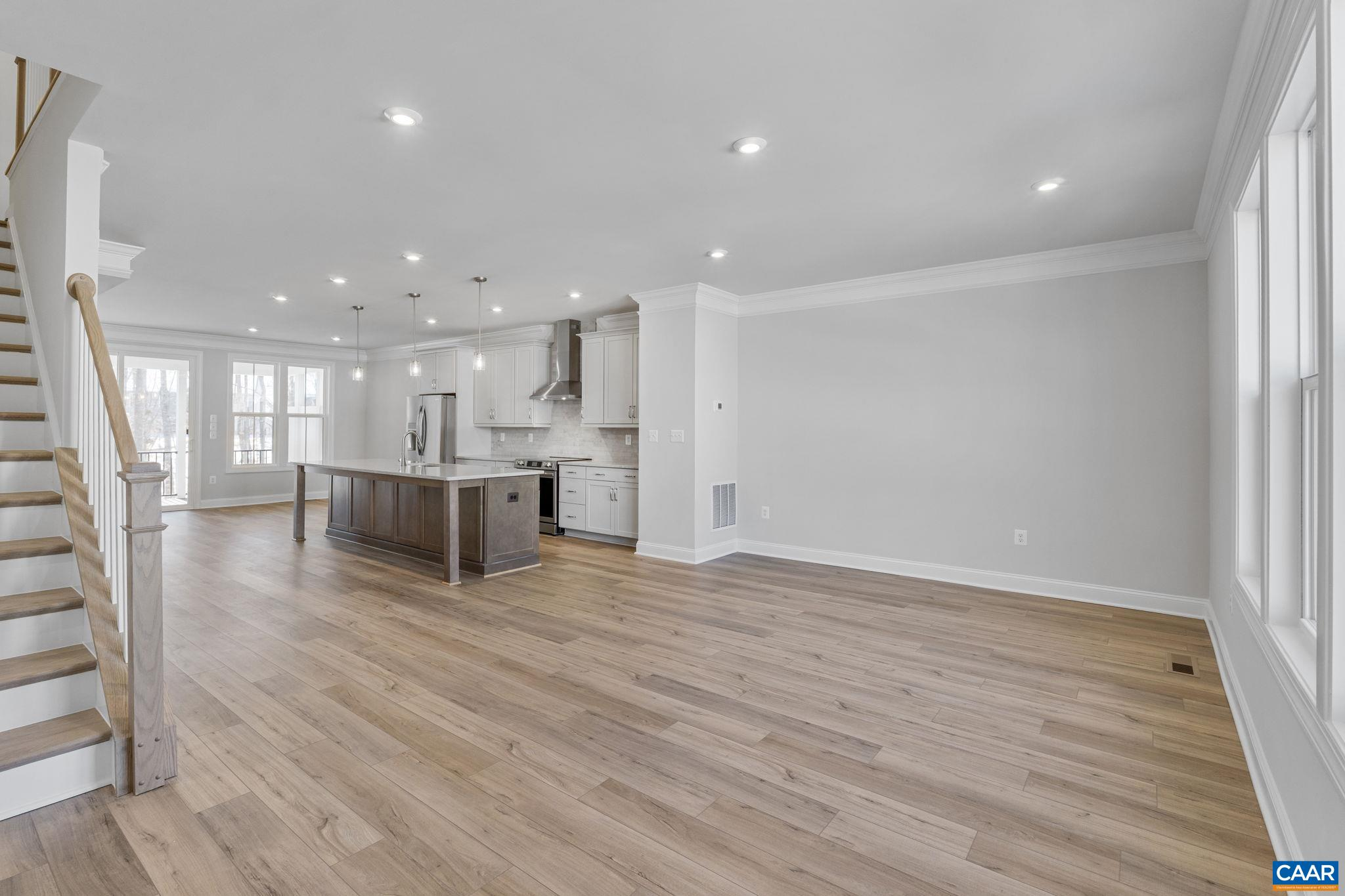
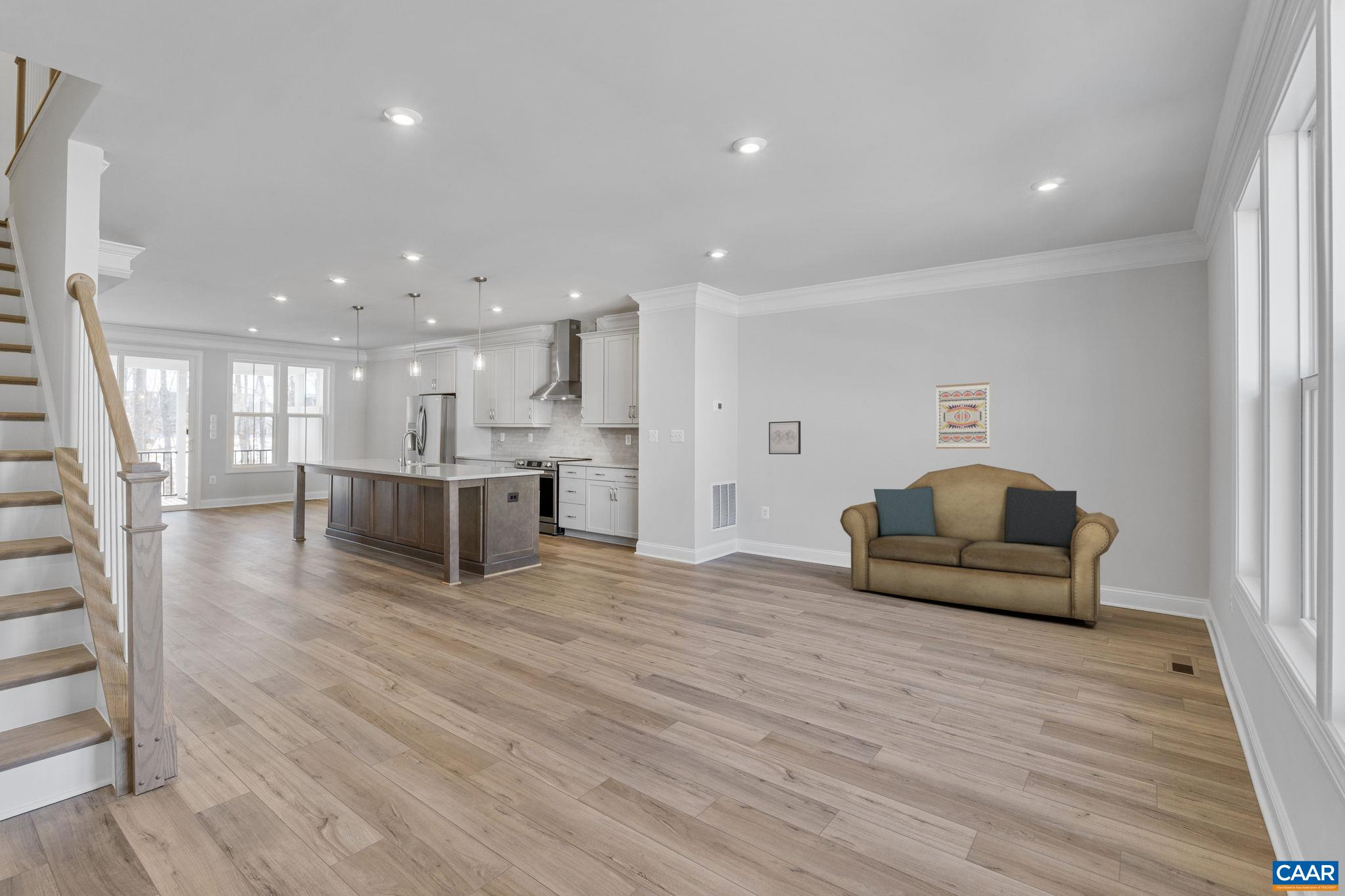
+ sofa (971, 530)
+ wall art (784, 438)
+ wall art (962, 416)
